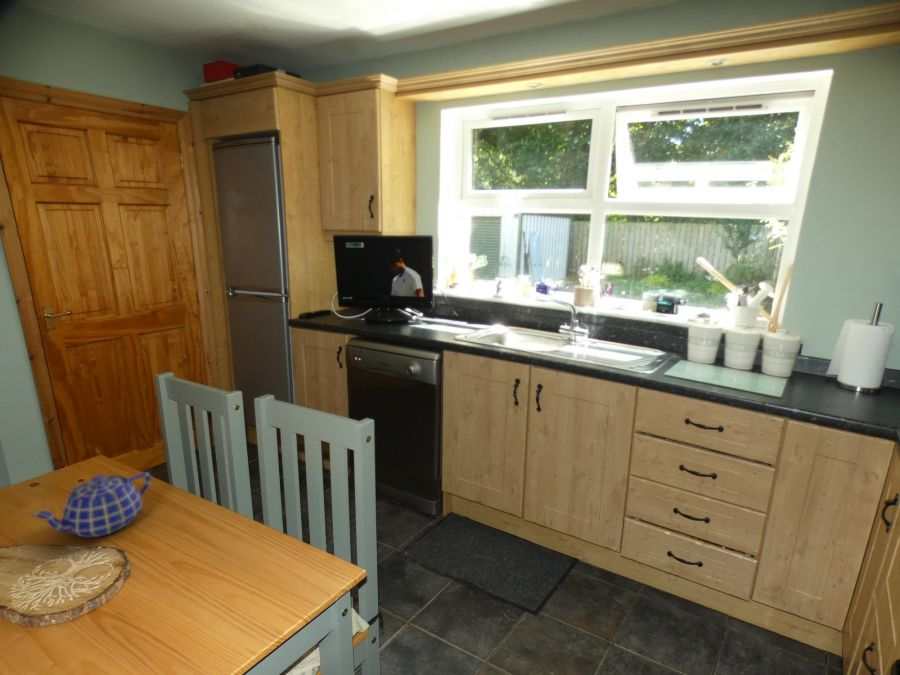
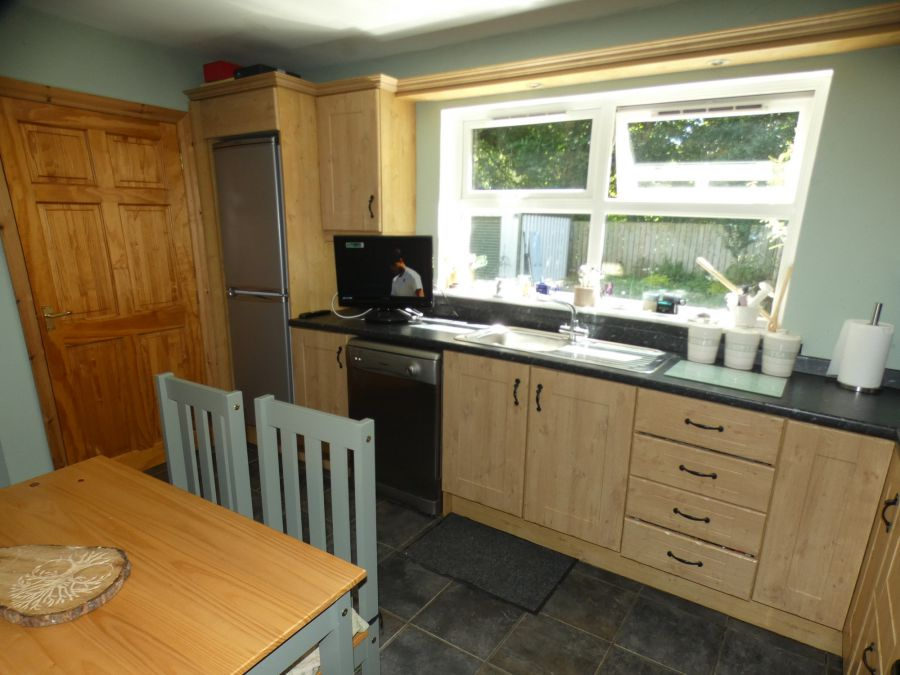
- teapot (98, 502)
